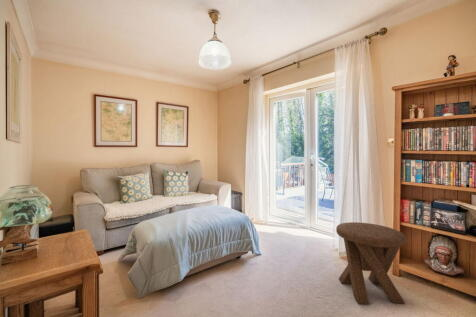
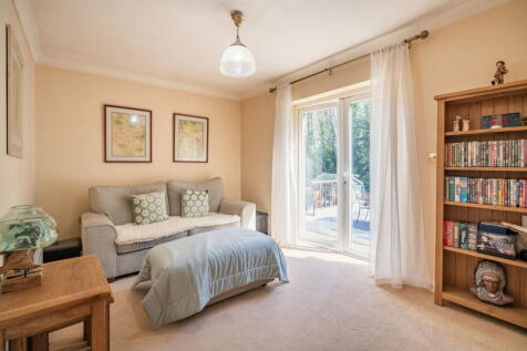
- music stool (368, 260)
